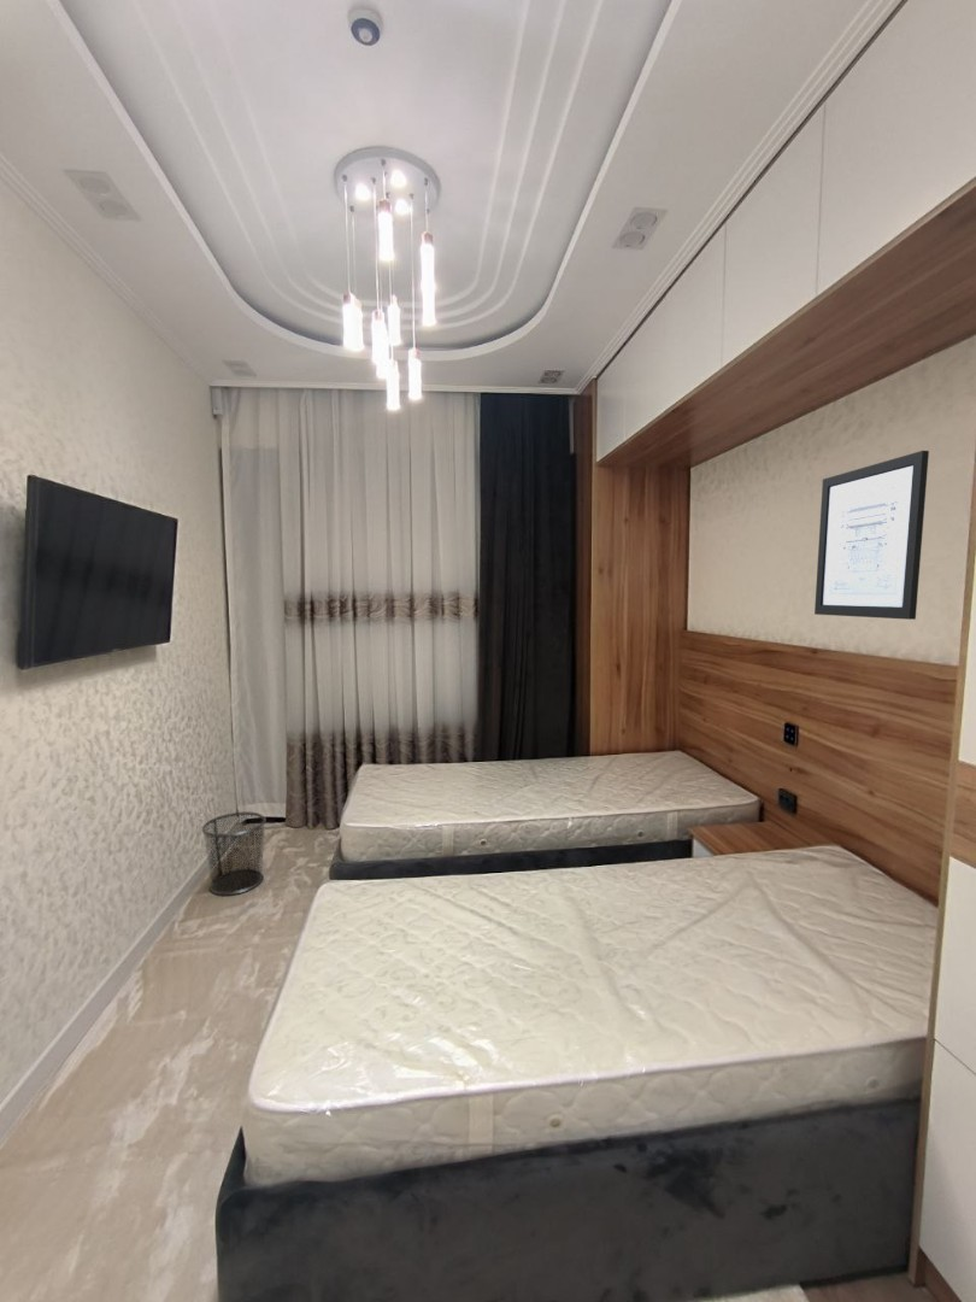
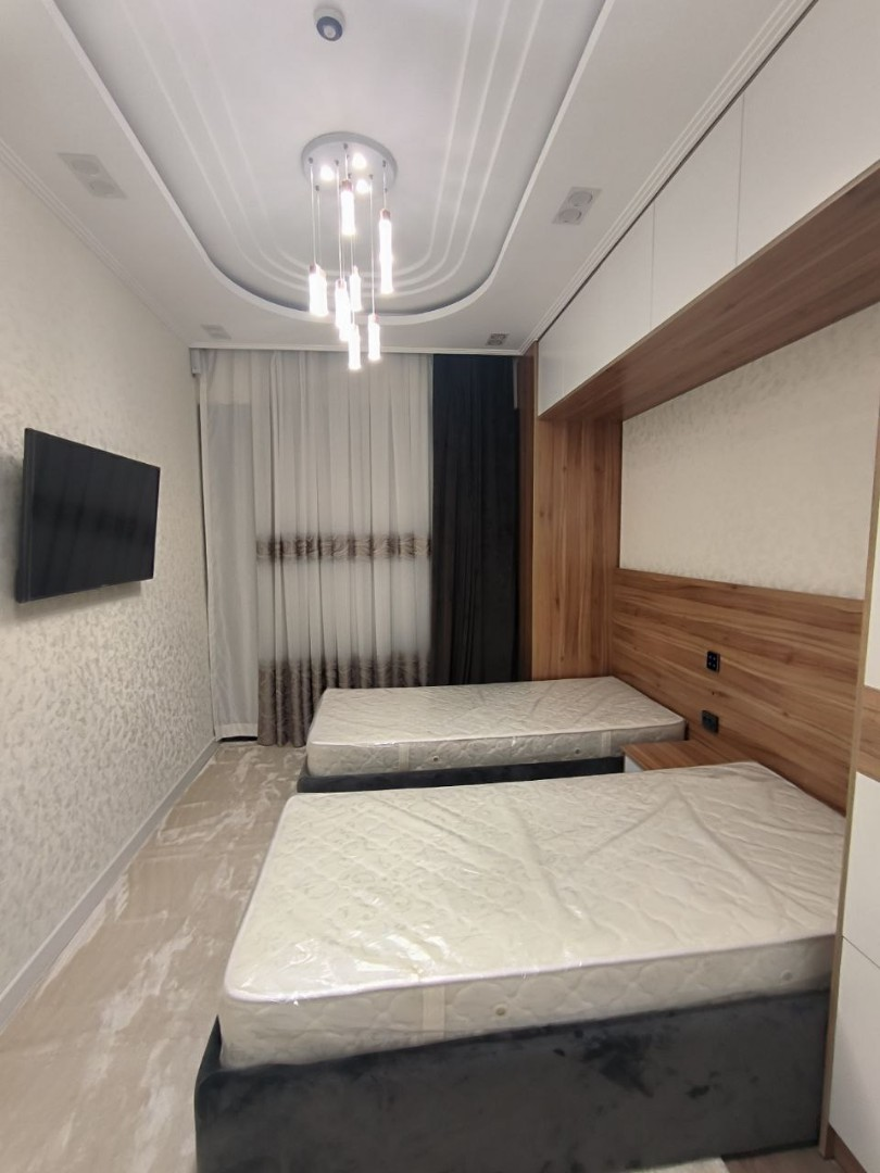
- waste bin (235, 852)
- wall art (864, 542)
